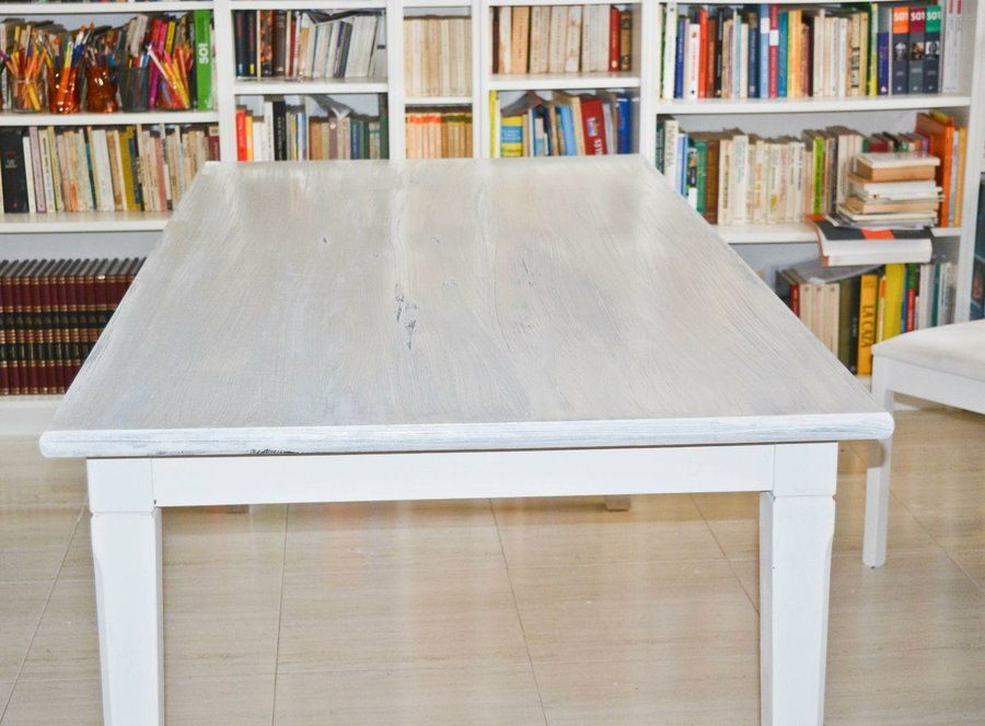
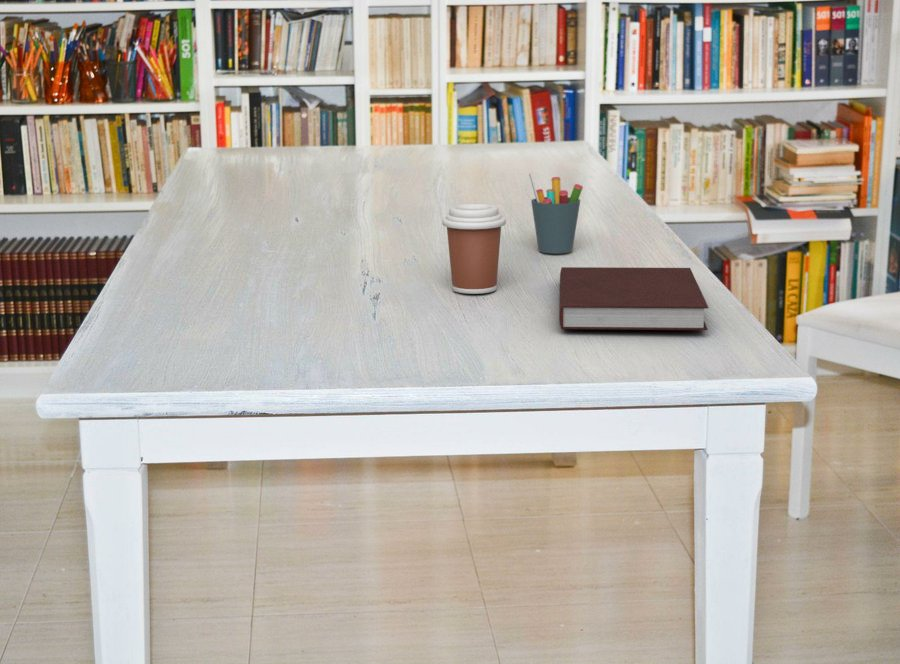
+ coffee cup (474, 248)
+ pen holder (555, 211)
+ notebook (628, 296)
